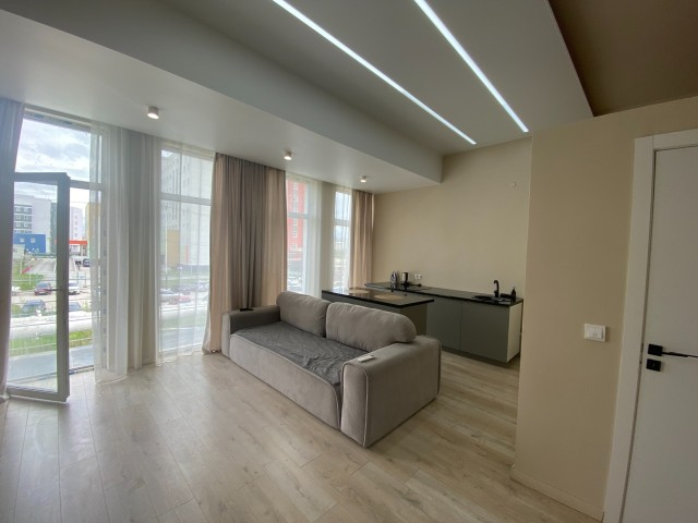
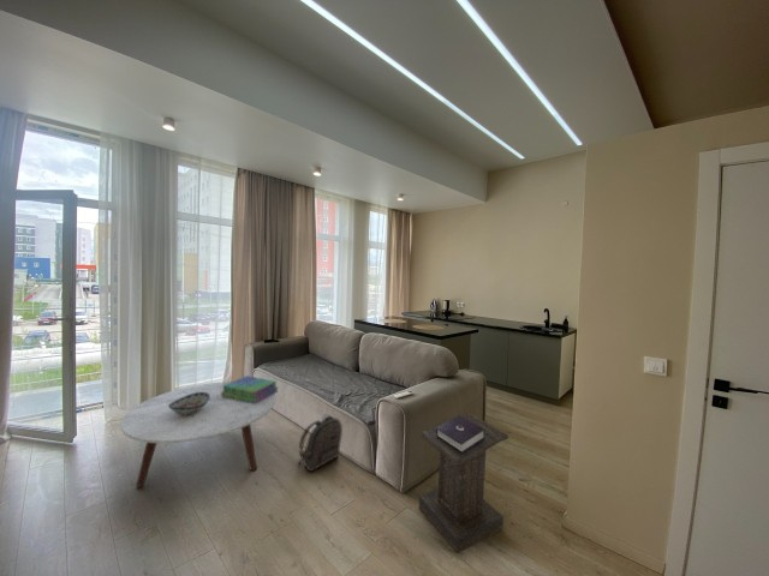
+ stack of books (250, 388)
+ backpack (322, 437)
+ lectern (461, 470)
+ decorative bowl (190, 404)
+ coffee table (205, 432)
